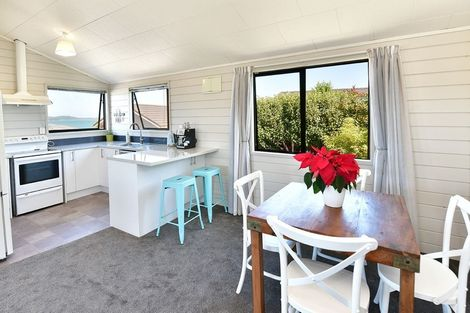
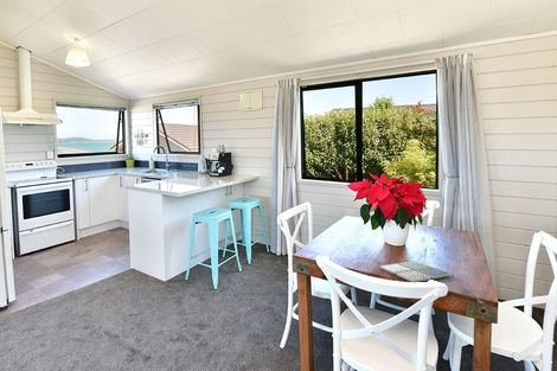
+ drink coaster (414, 270)
